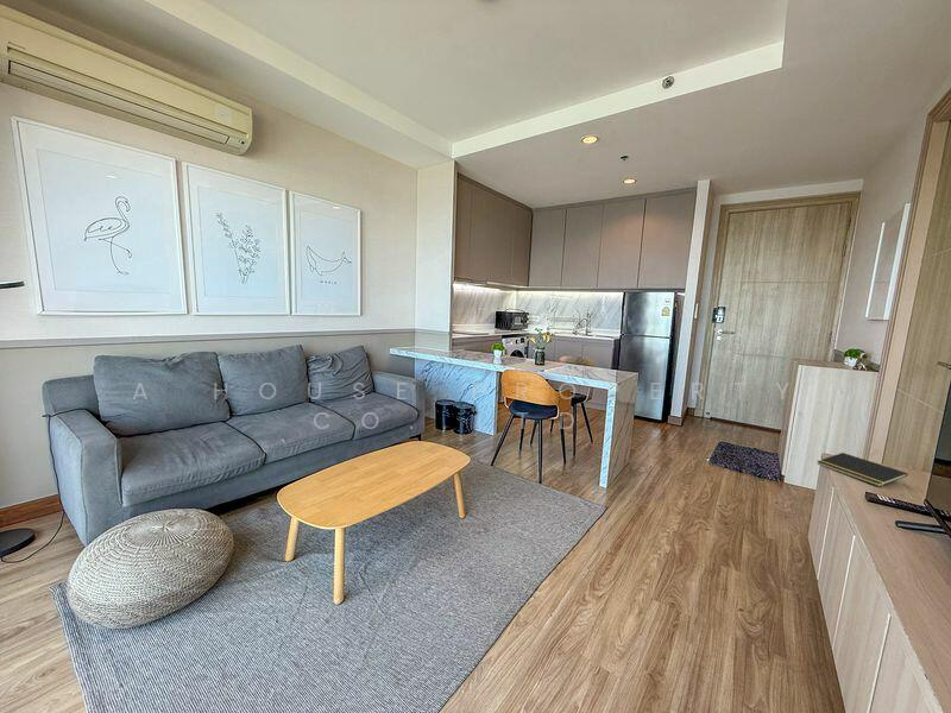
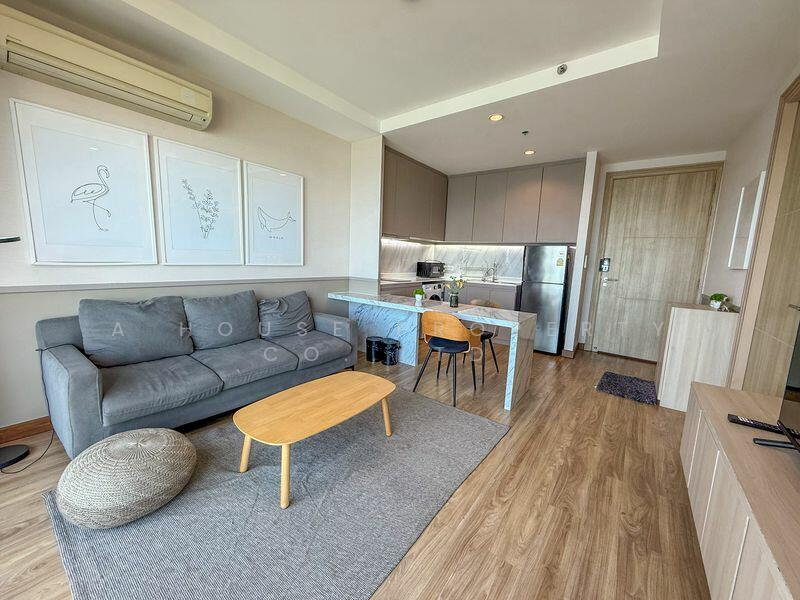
- notepad (859, 468)
